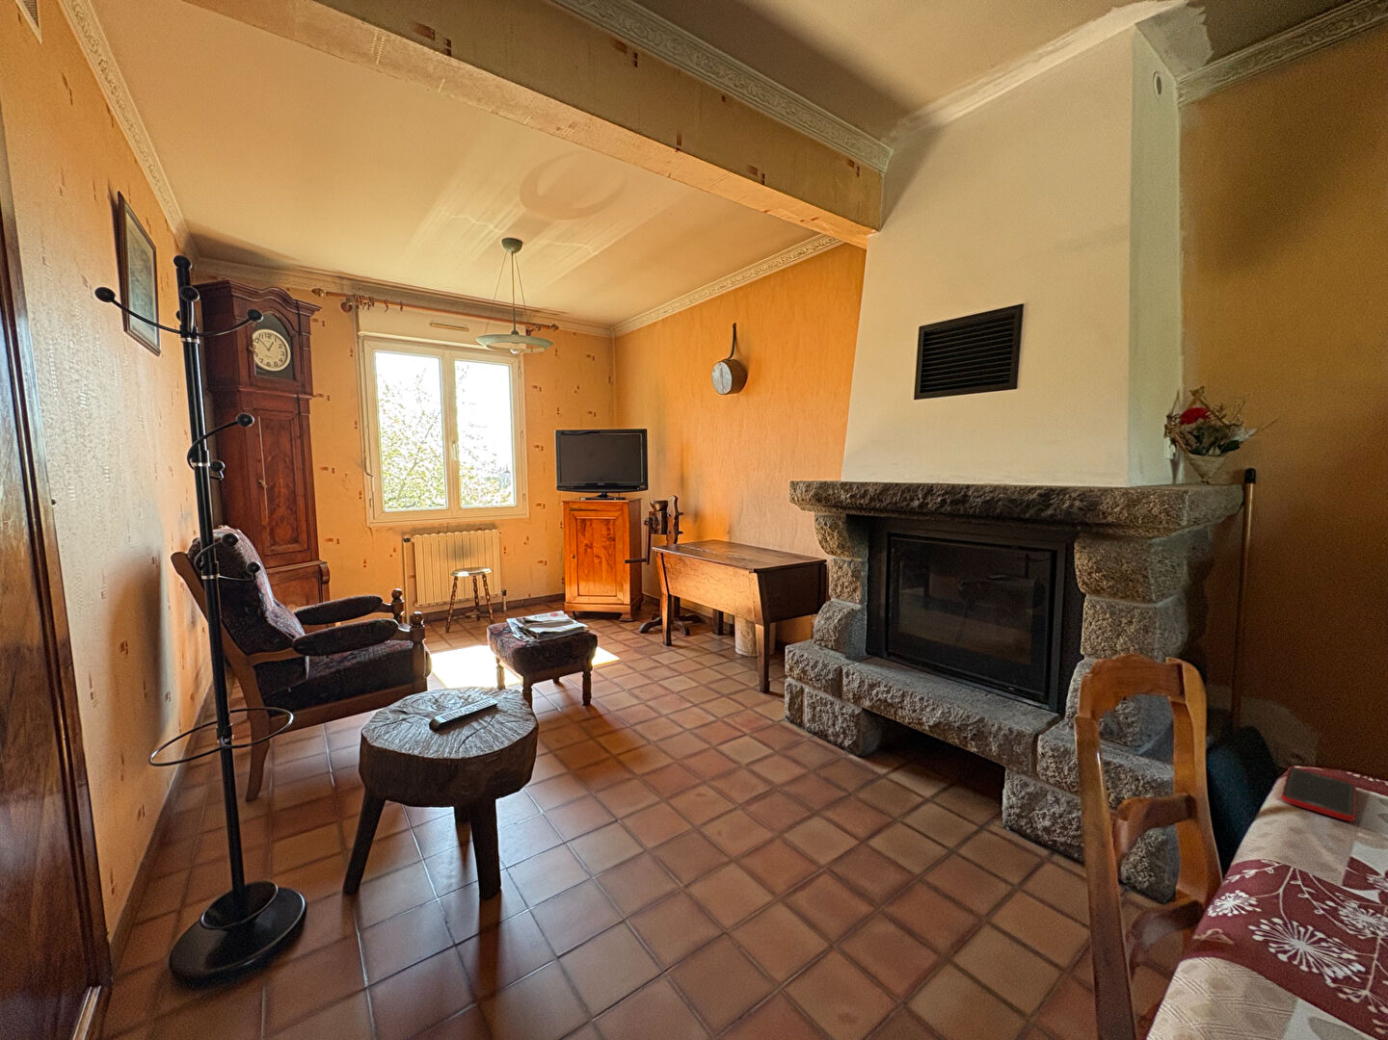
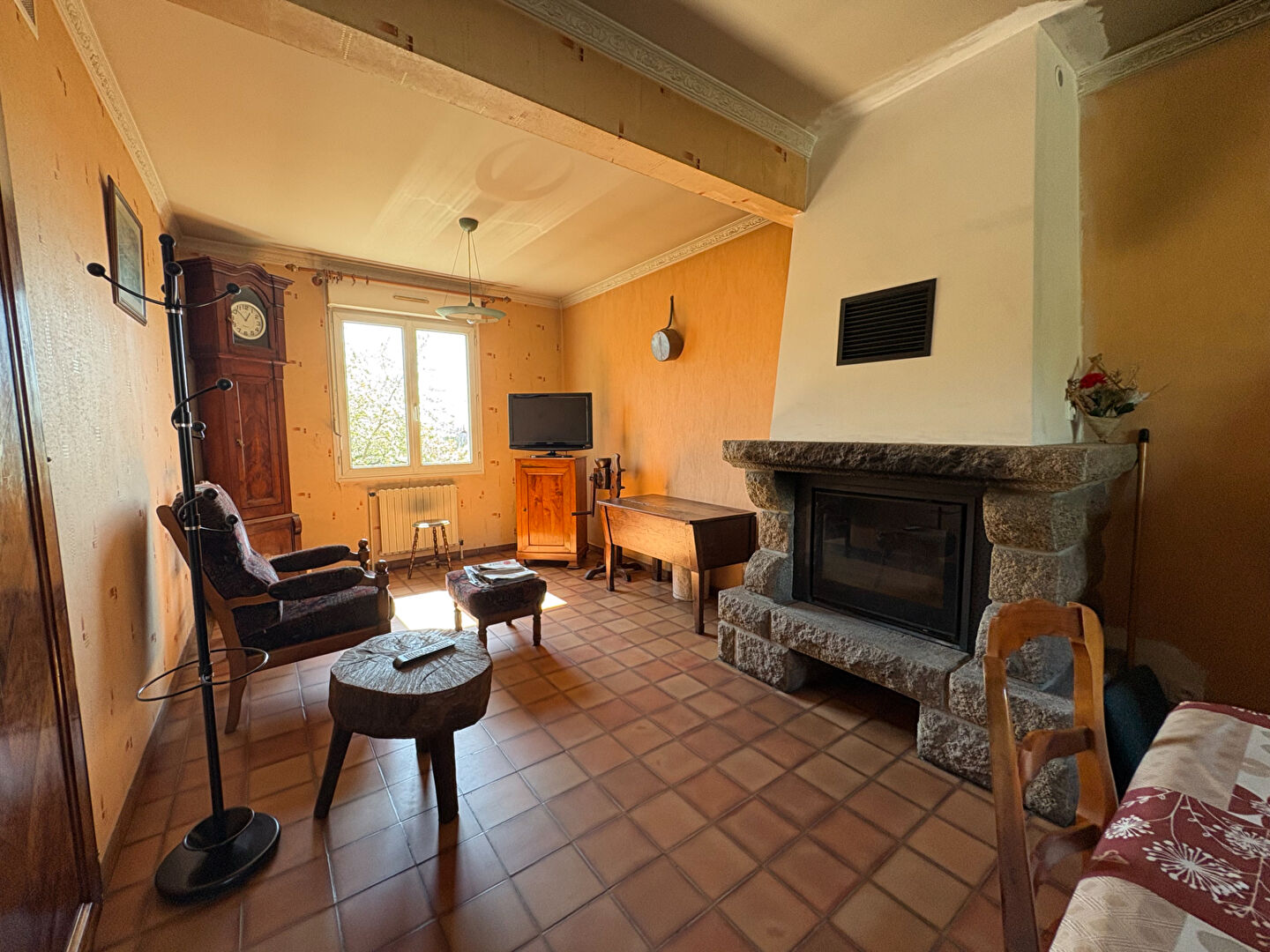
- cell phone (1318, 792)
